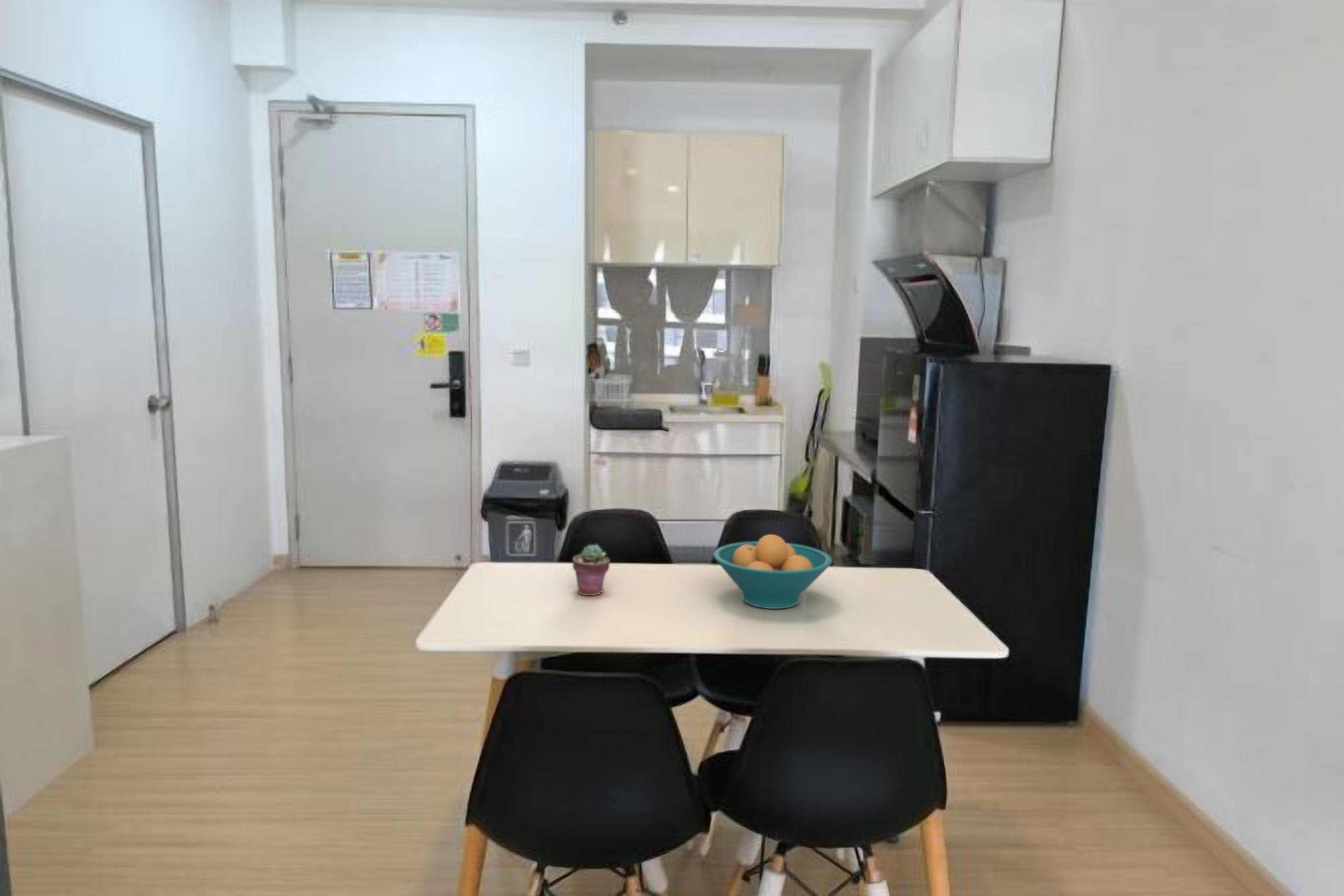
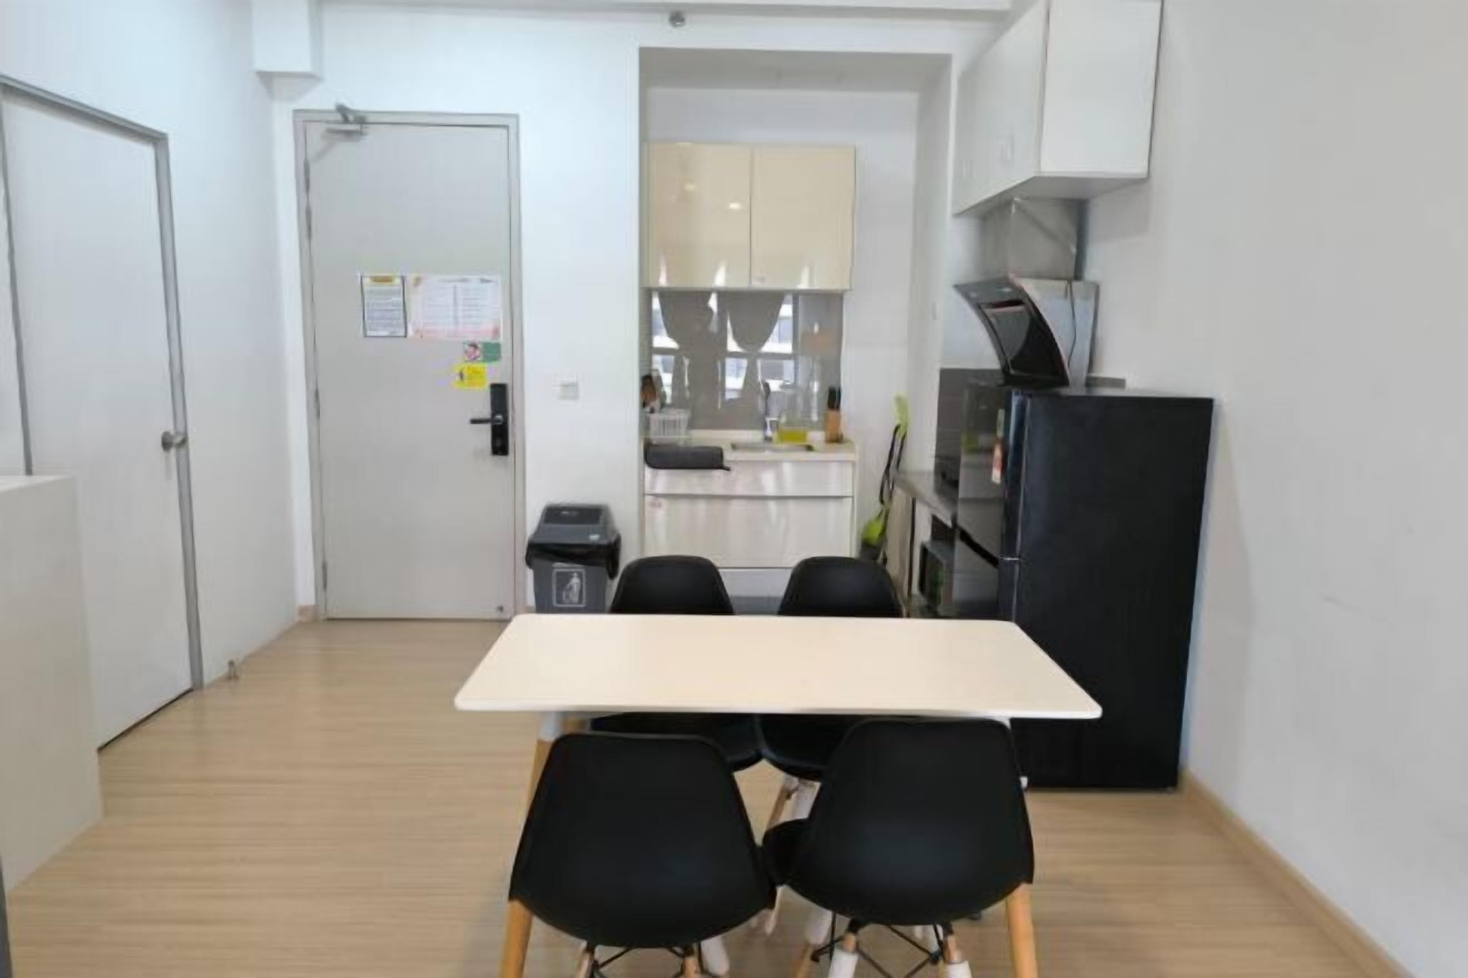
- potted succulent (591, 568)
- fruit bowl (772, 568)
